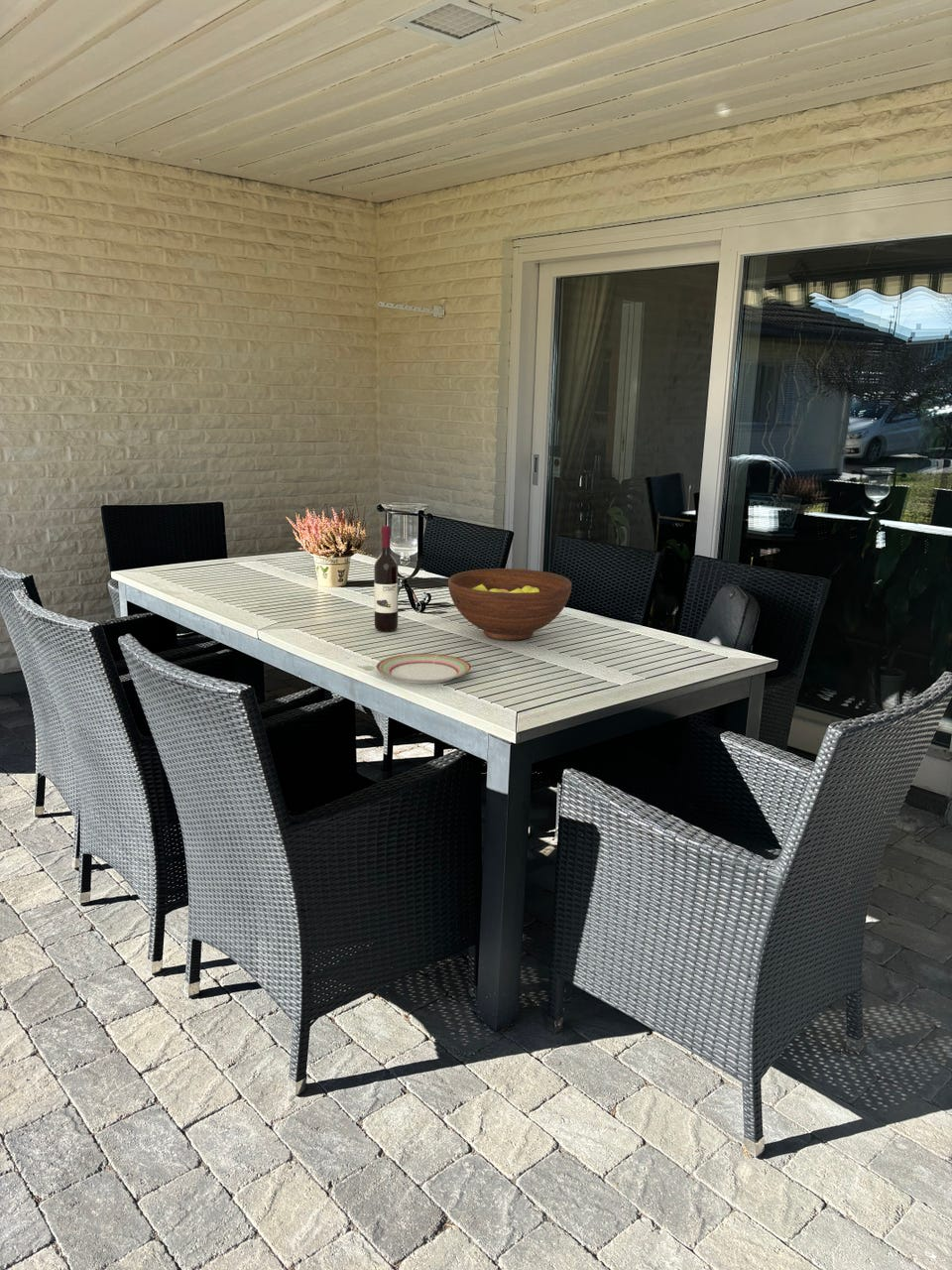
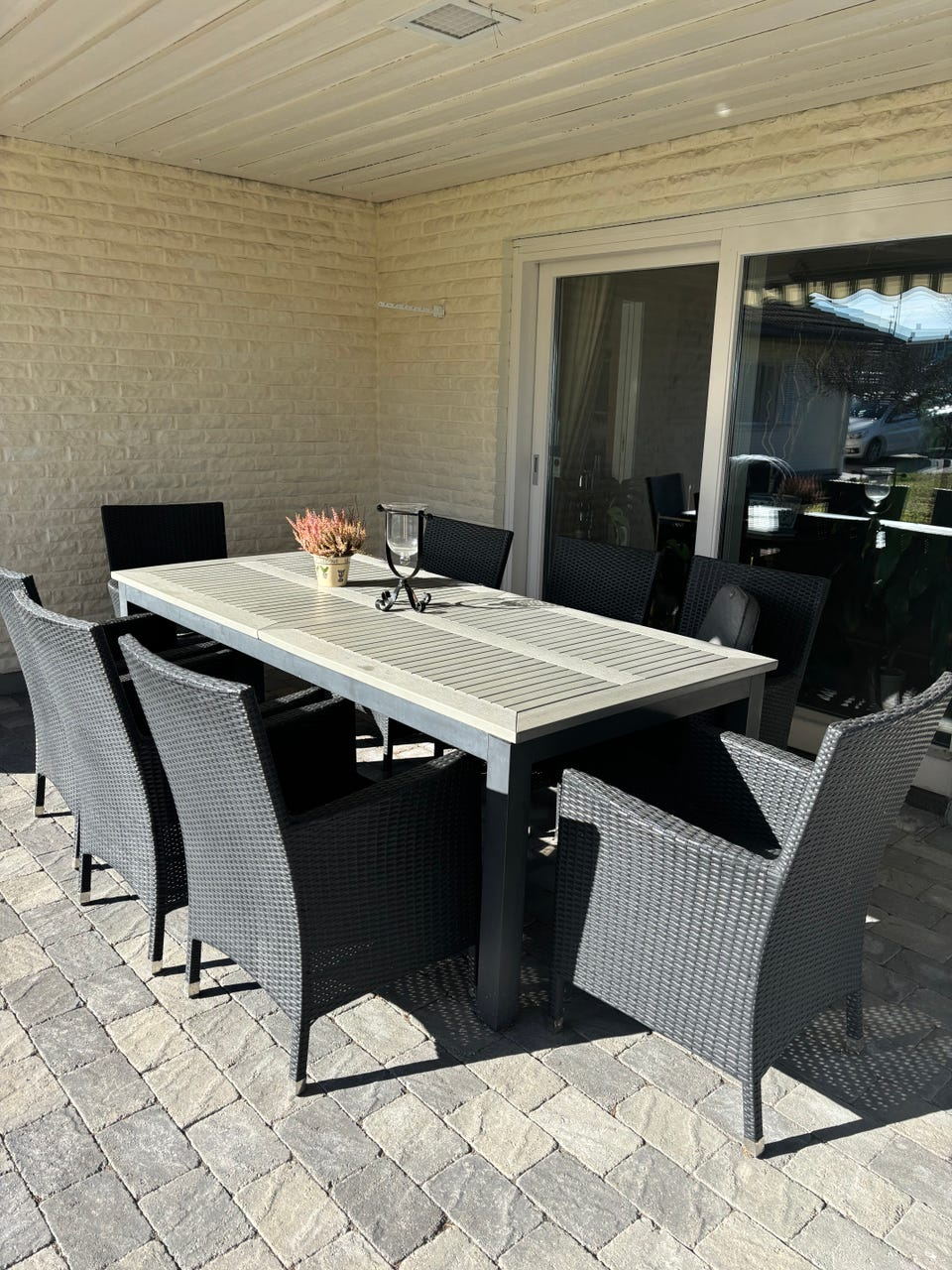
- fruit bowl (509, 607)
- plate (423, 670)
- wine bottle (386, 578)
